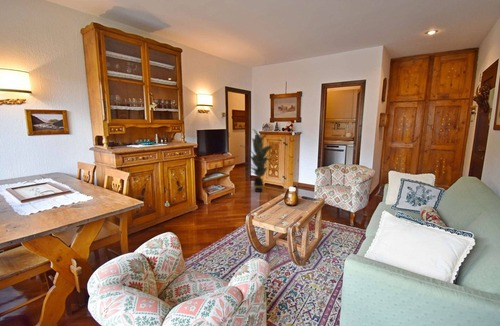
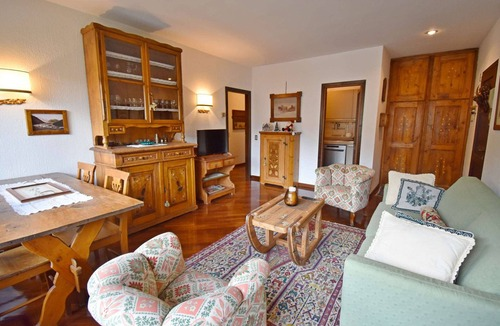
- indoor plant (257, 160)
